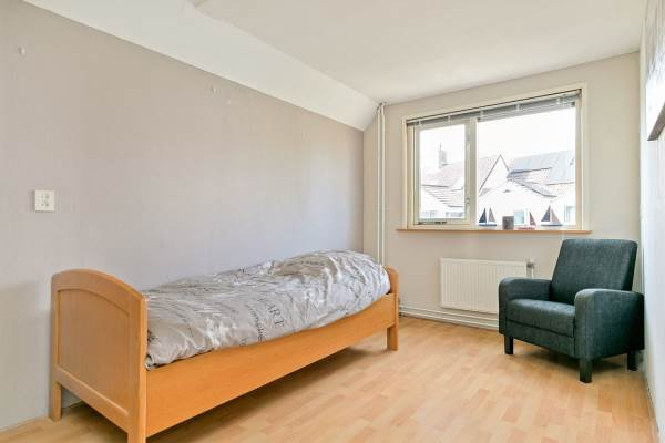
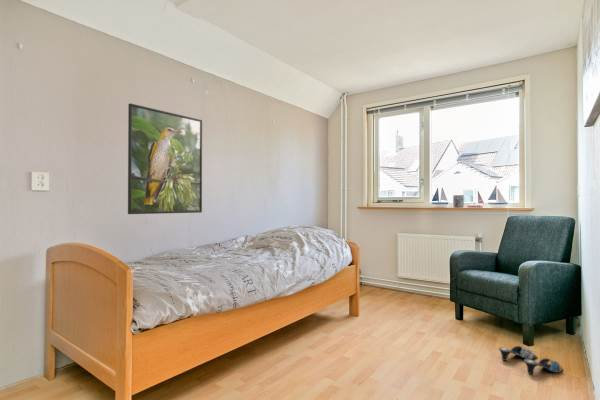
+ slippers (530, 358)
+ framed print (168, 162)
